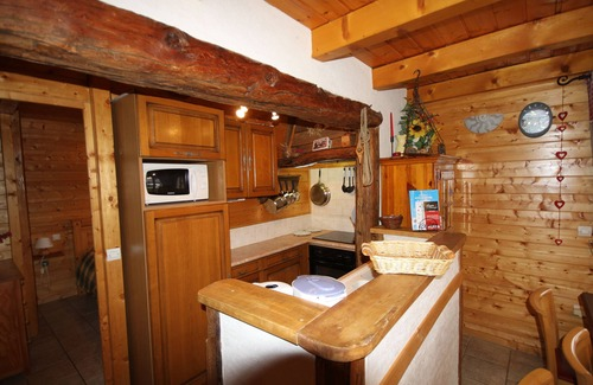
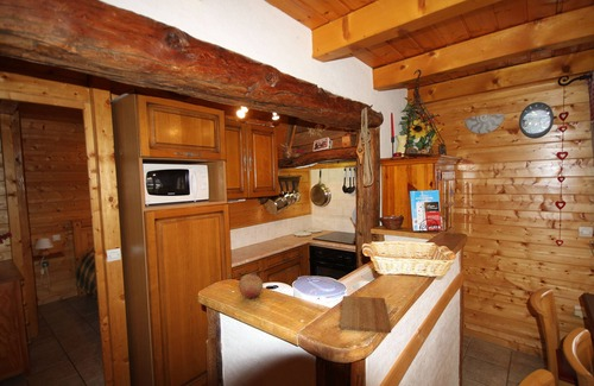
+ cutting board (364, 311)
+ fruit (251, 284)
